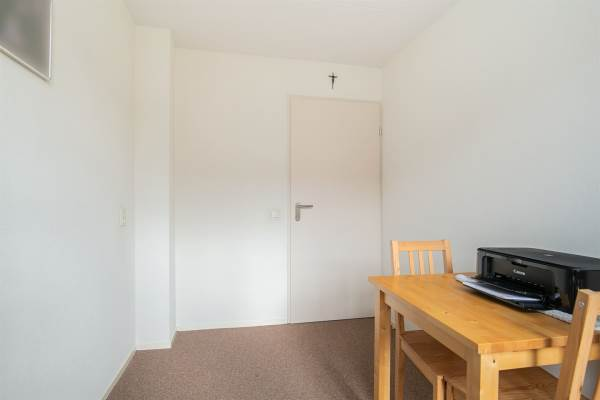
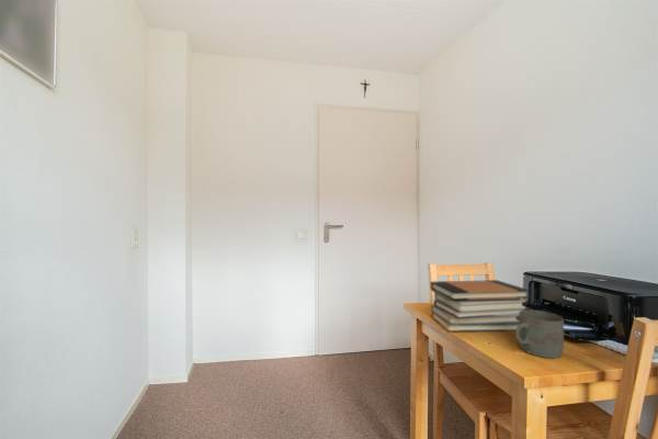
+ mug (535, 333)
+ book stack (476, 304)
